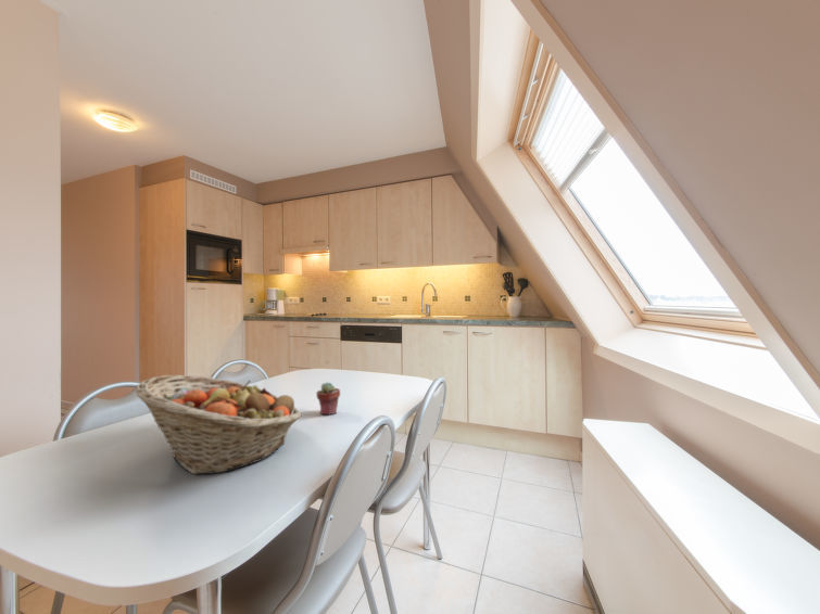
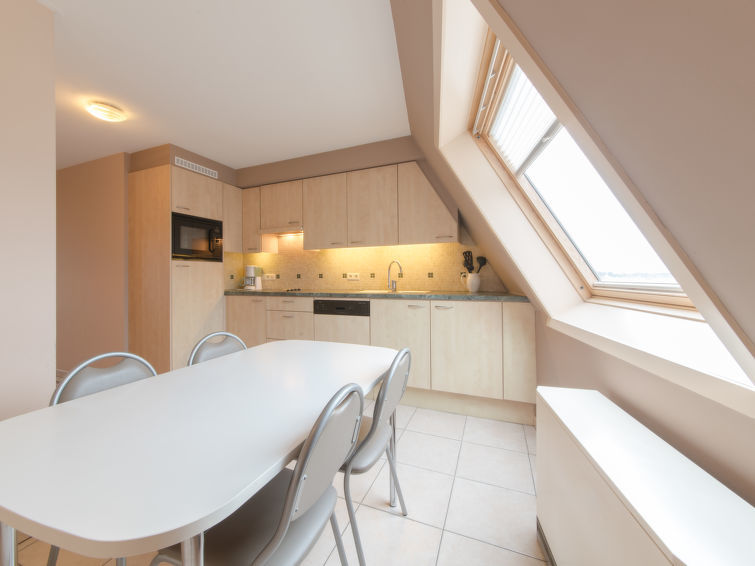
- potted succulent (328, 397)
- fruit basket (225, 410)
